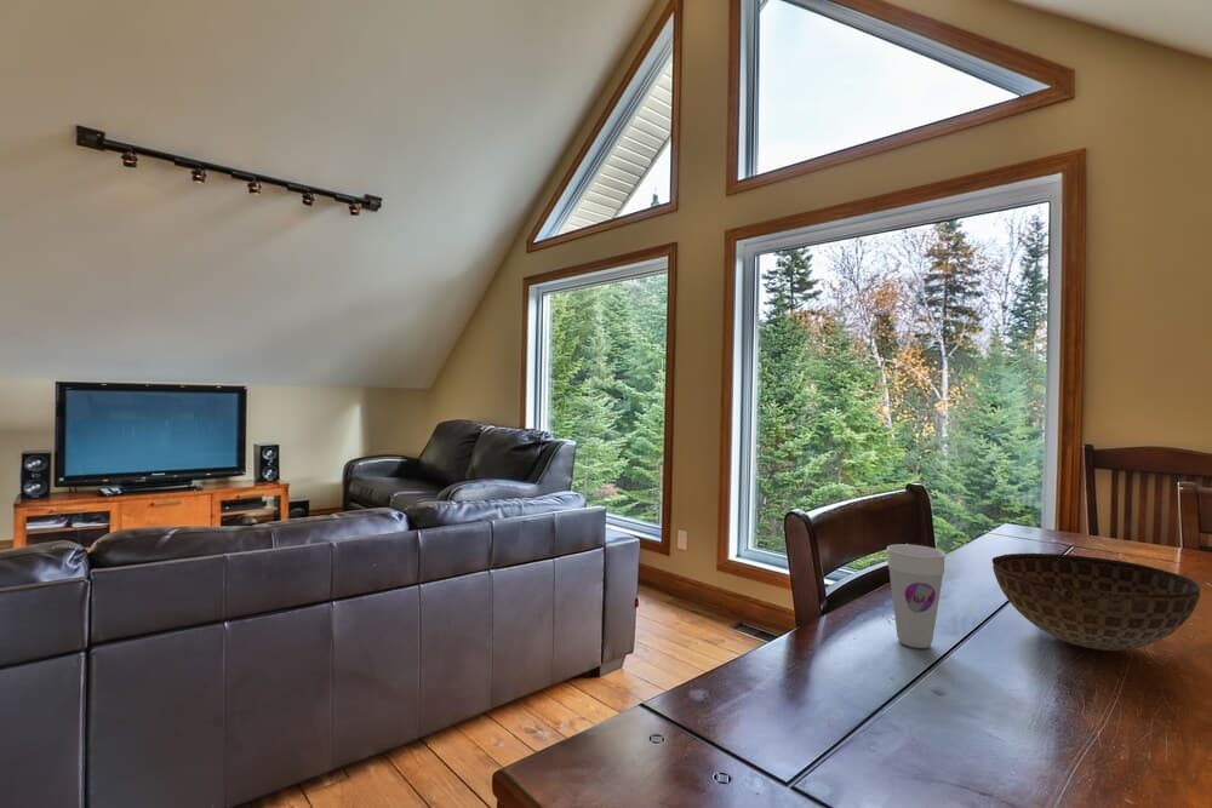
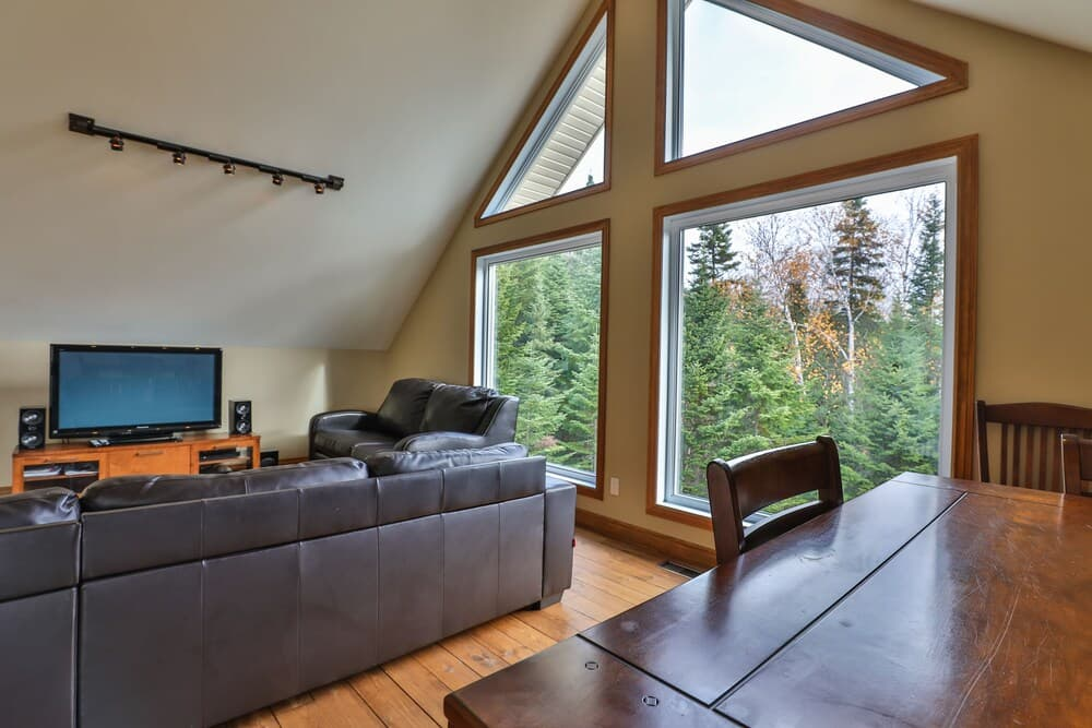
- bowl (1085, 606)
- cup (915, 596)
